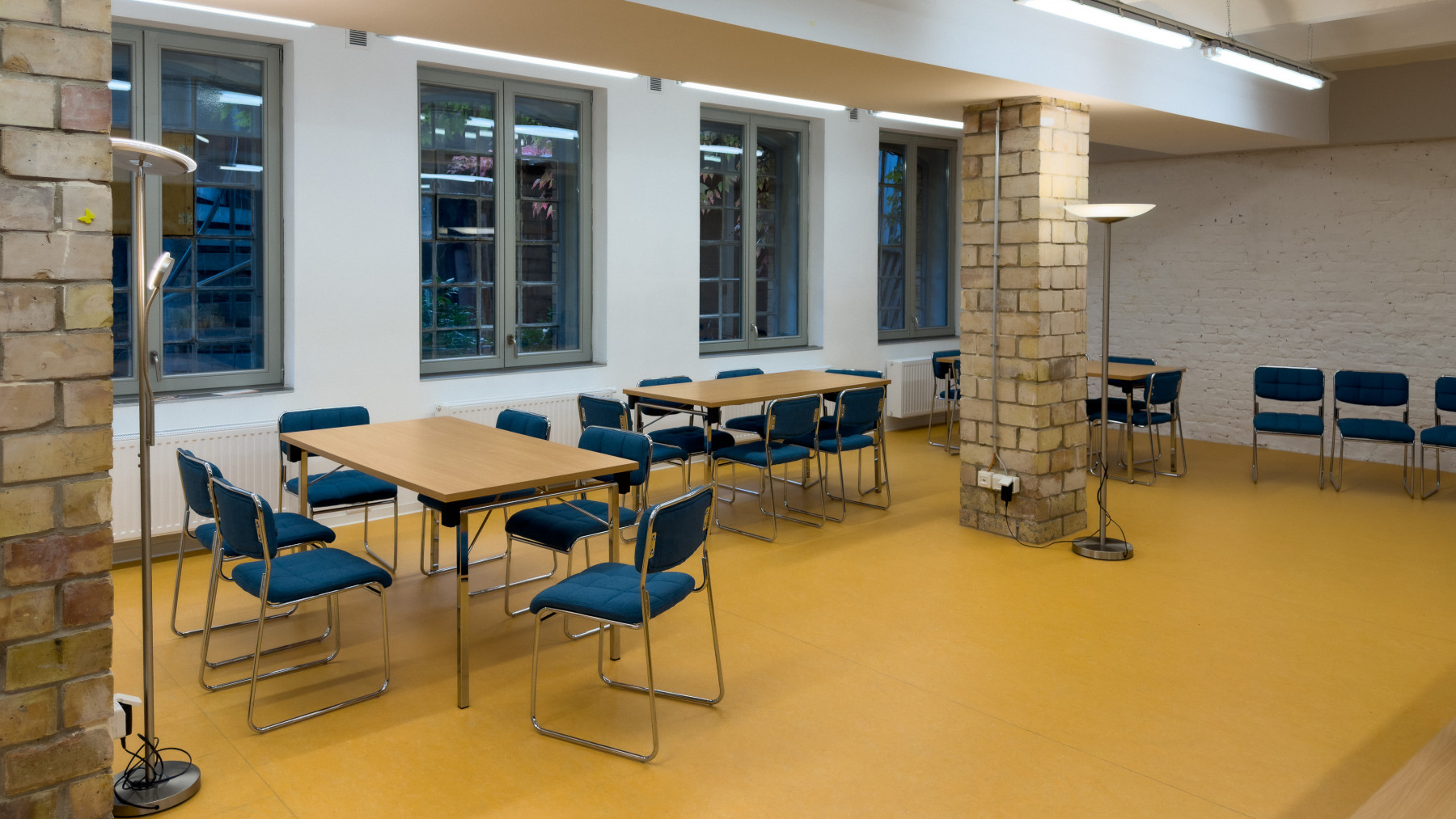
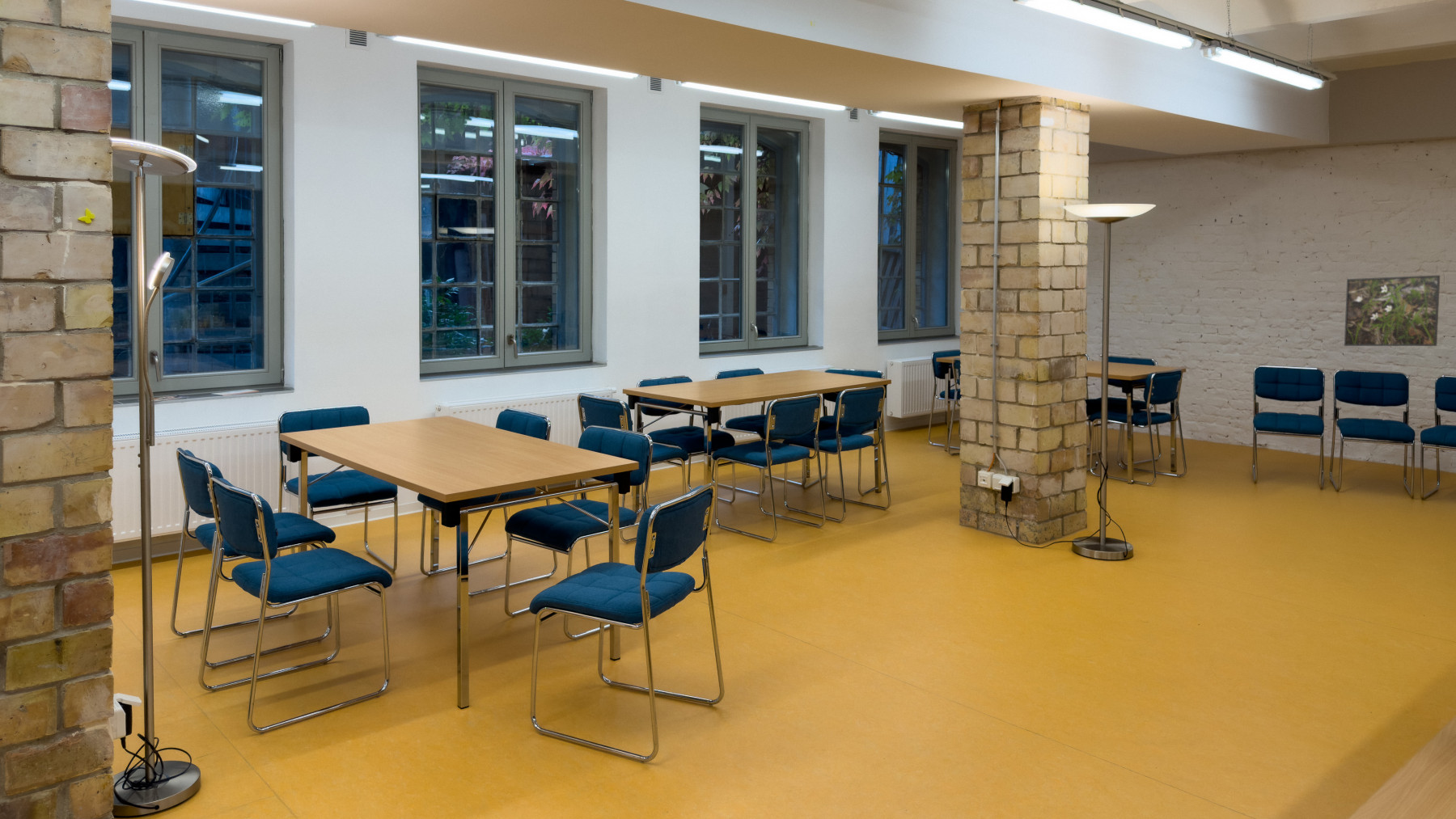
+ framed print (1390, 311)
